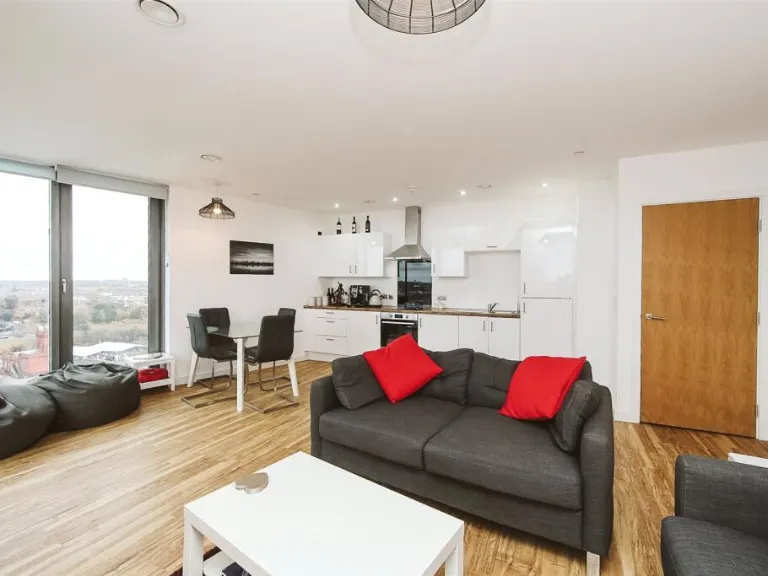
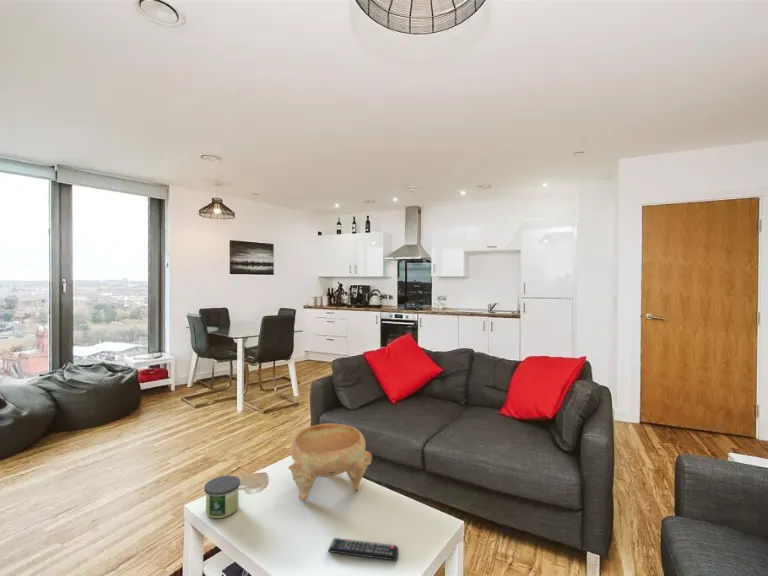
+ remote control (363, 549)
+ decorative bowl (324, 461)
+ candle (222, 497)
